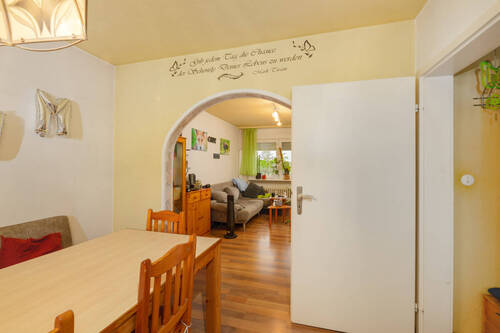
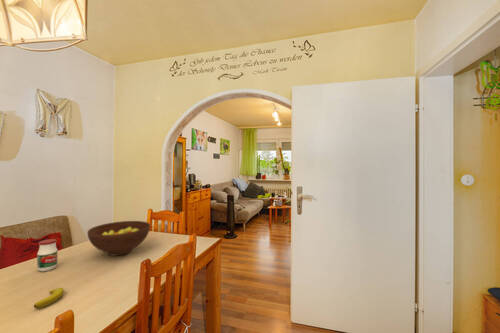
+ fruit bowl (120, 239)
+ banana (51, 295)
+ jar (47, 255)
